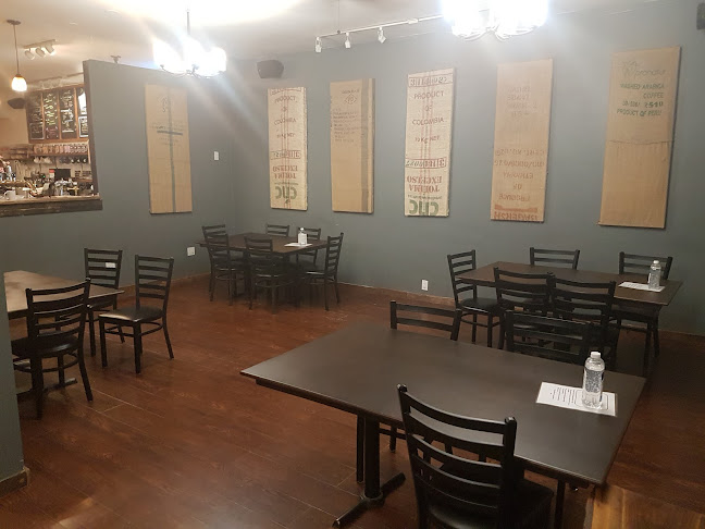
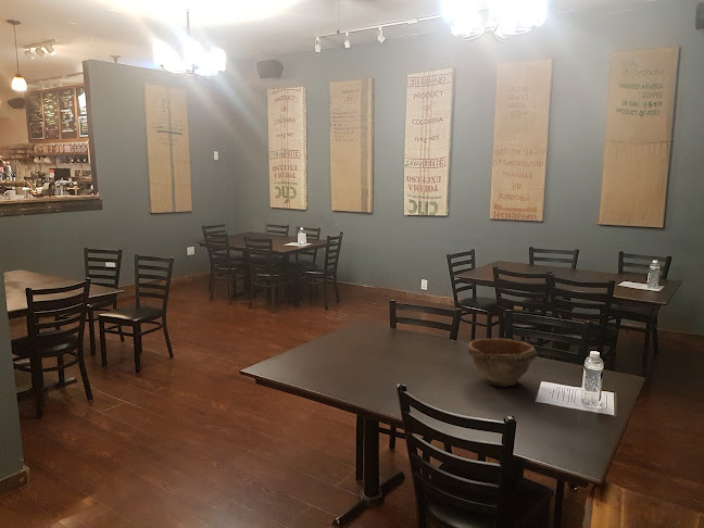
+ bowl (500, 362)
